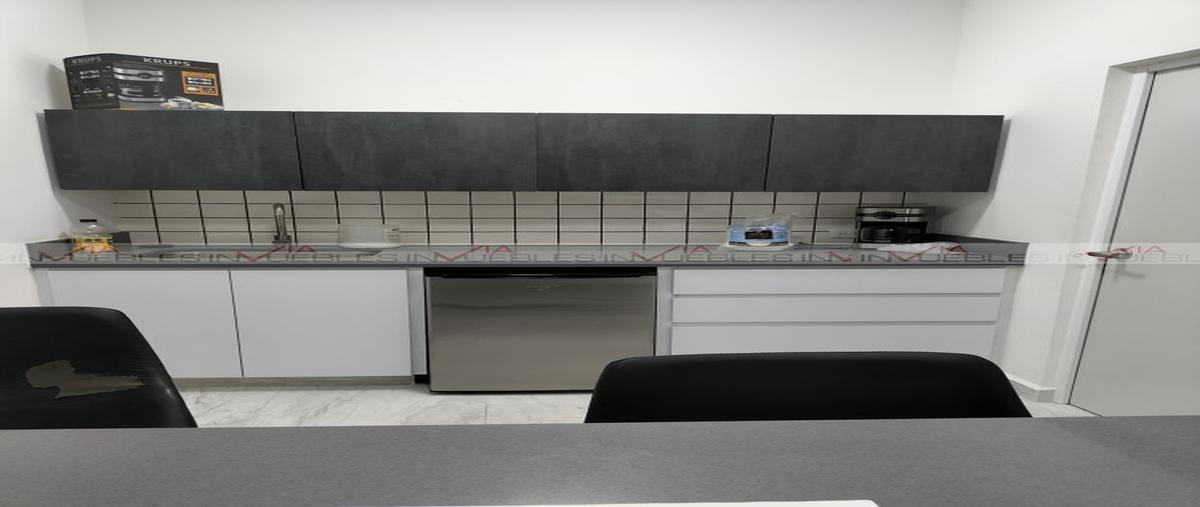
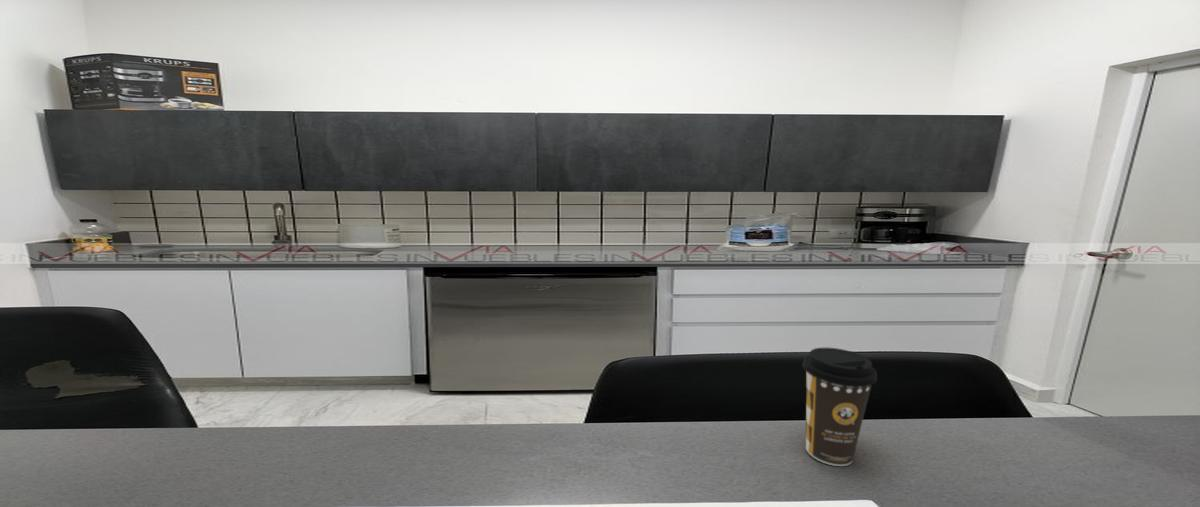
+ coffee cup (834, 406)
